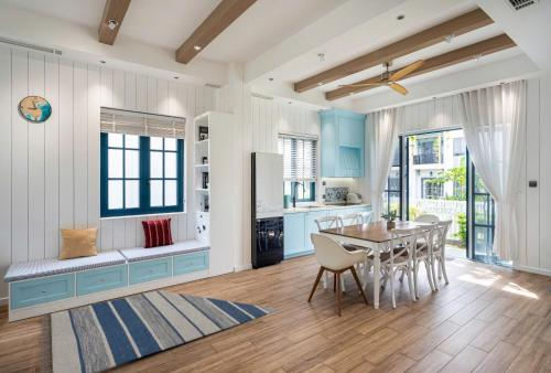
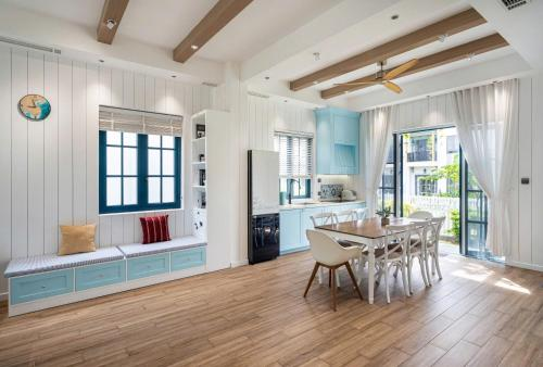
- rug (175, 309)
